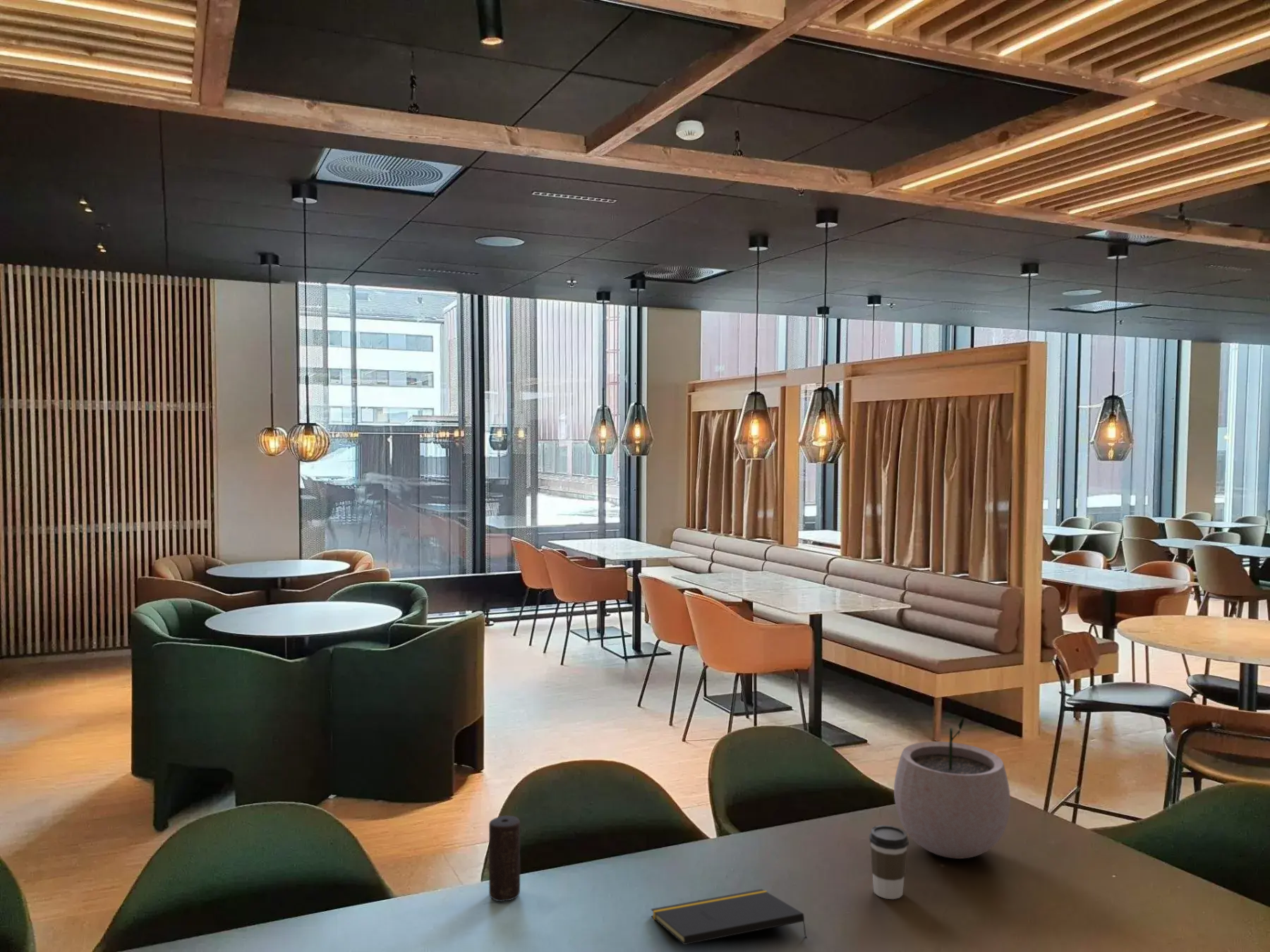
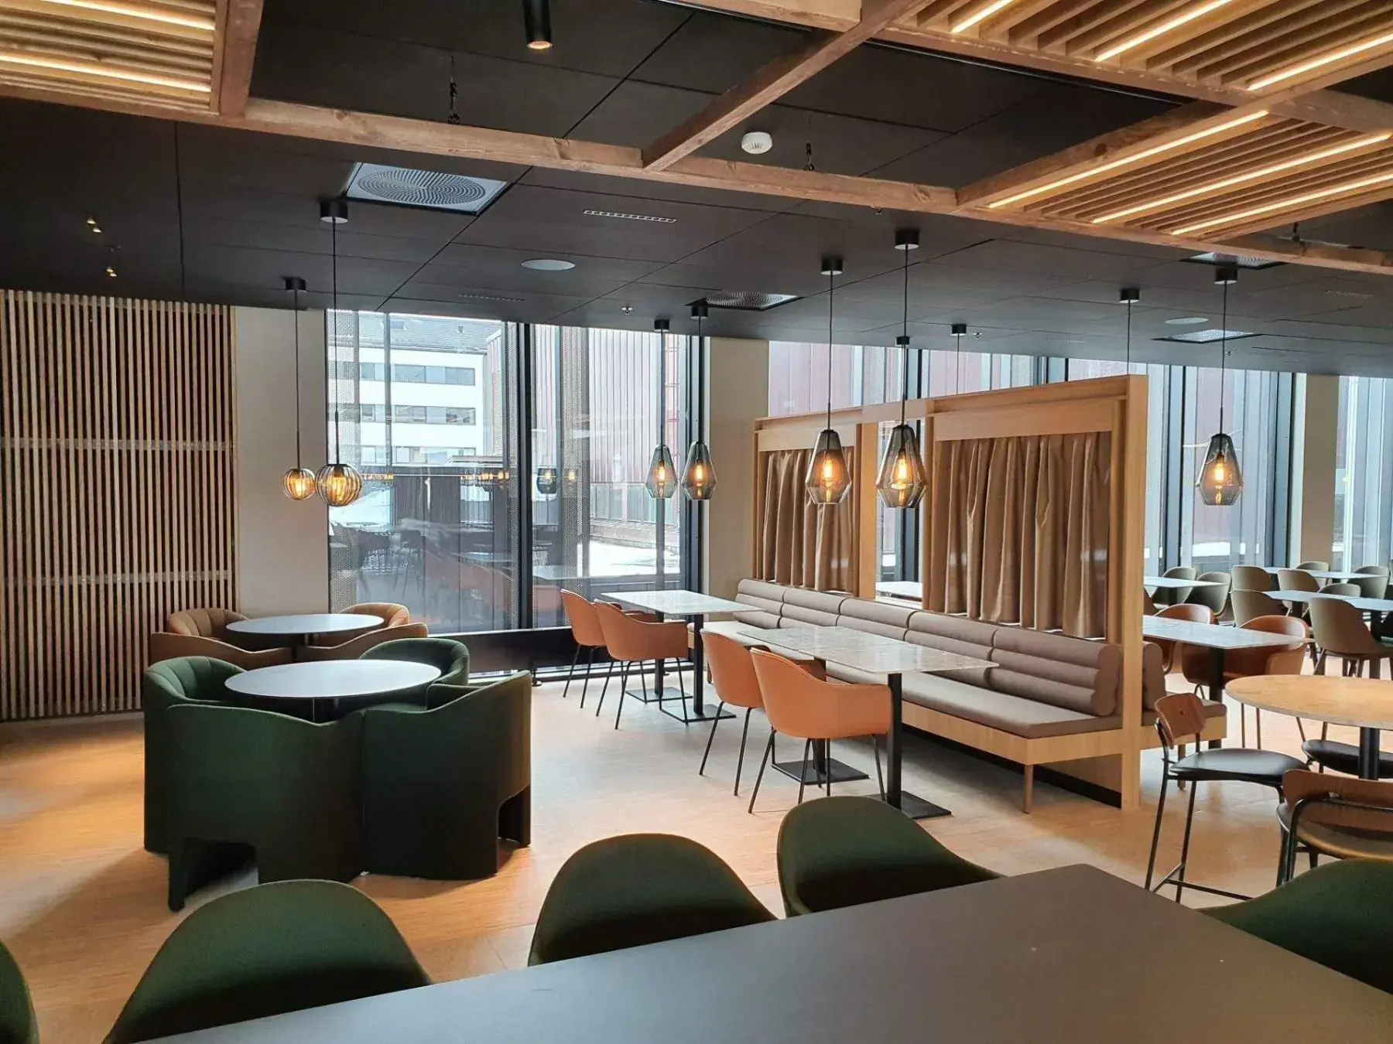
- coffee cup (888, 862)
- candle (504, 858)
- plant pot (951, 783)
- notepad (725, 915)
